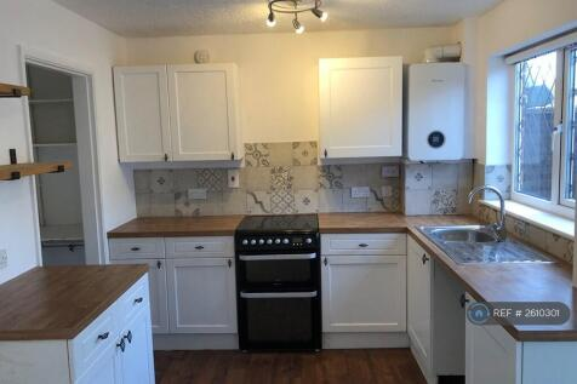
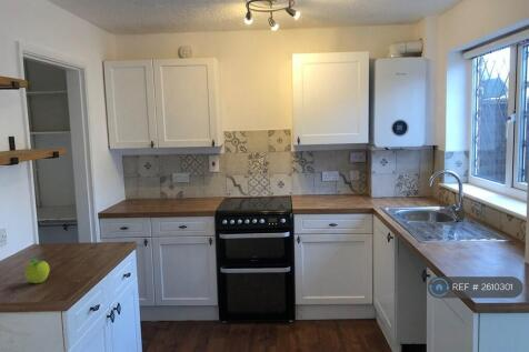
+ fruit (37, 271)
